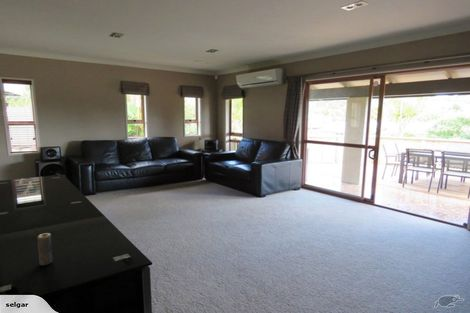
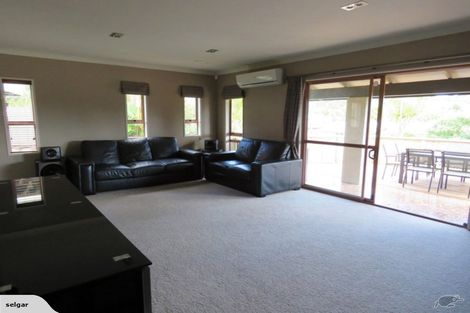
- candle (45, 248)
